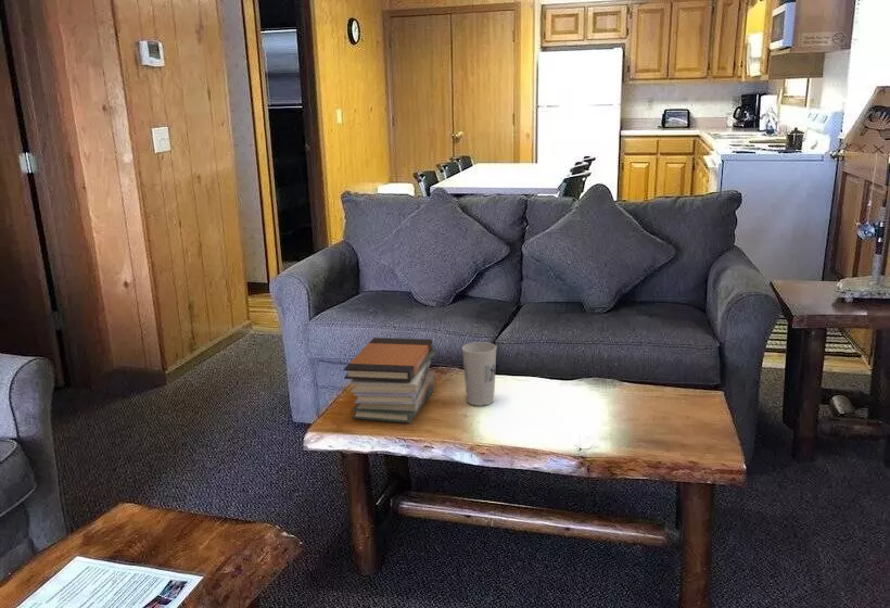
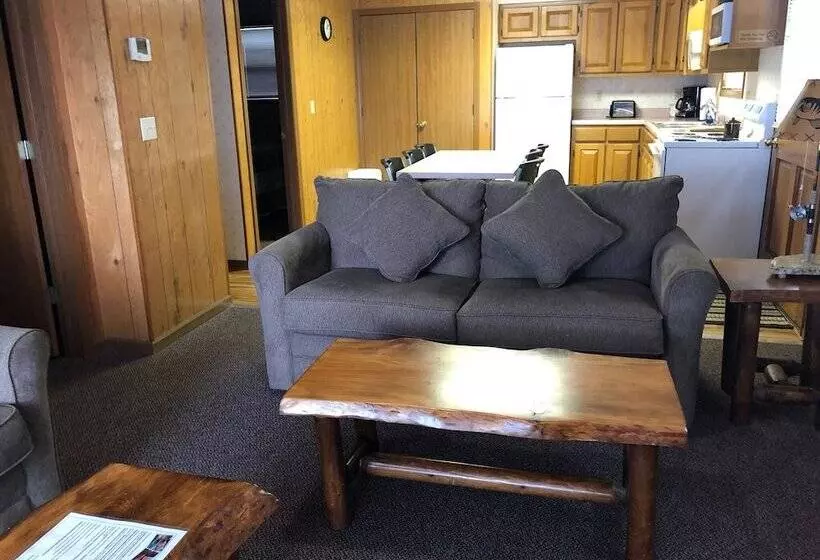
- cup (480, 373)
- book stack (393, 378)
